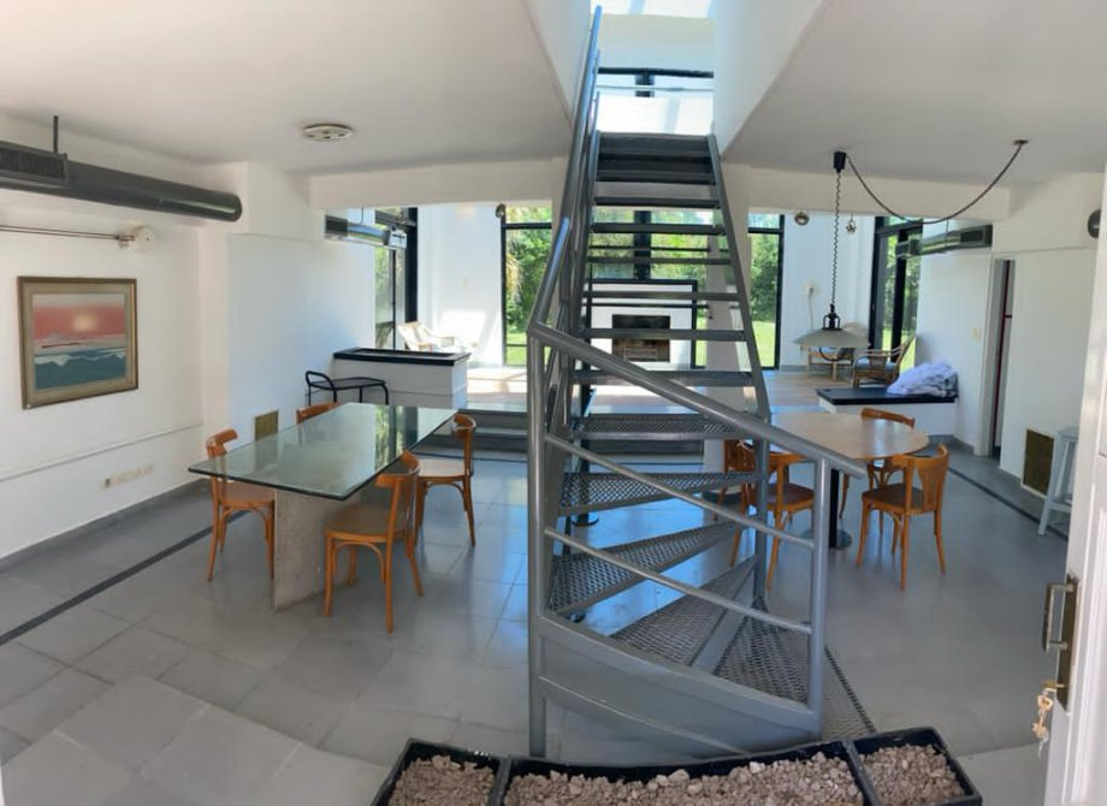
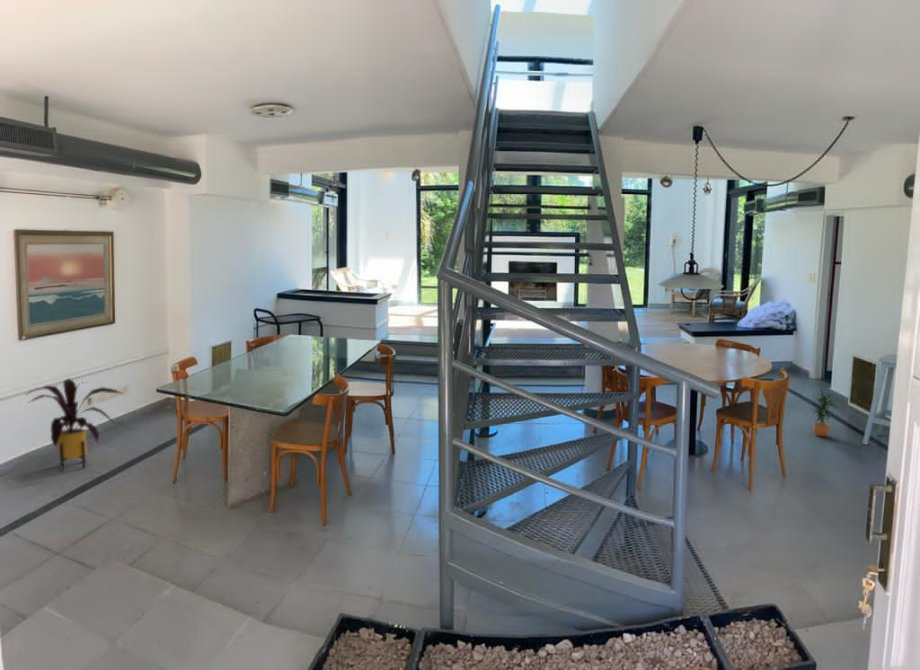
+ house plant (66, 424)
+ potted plant (824, 412)
